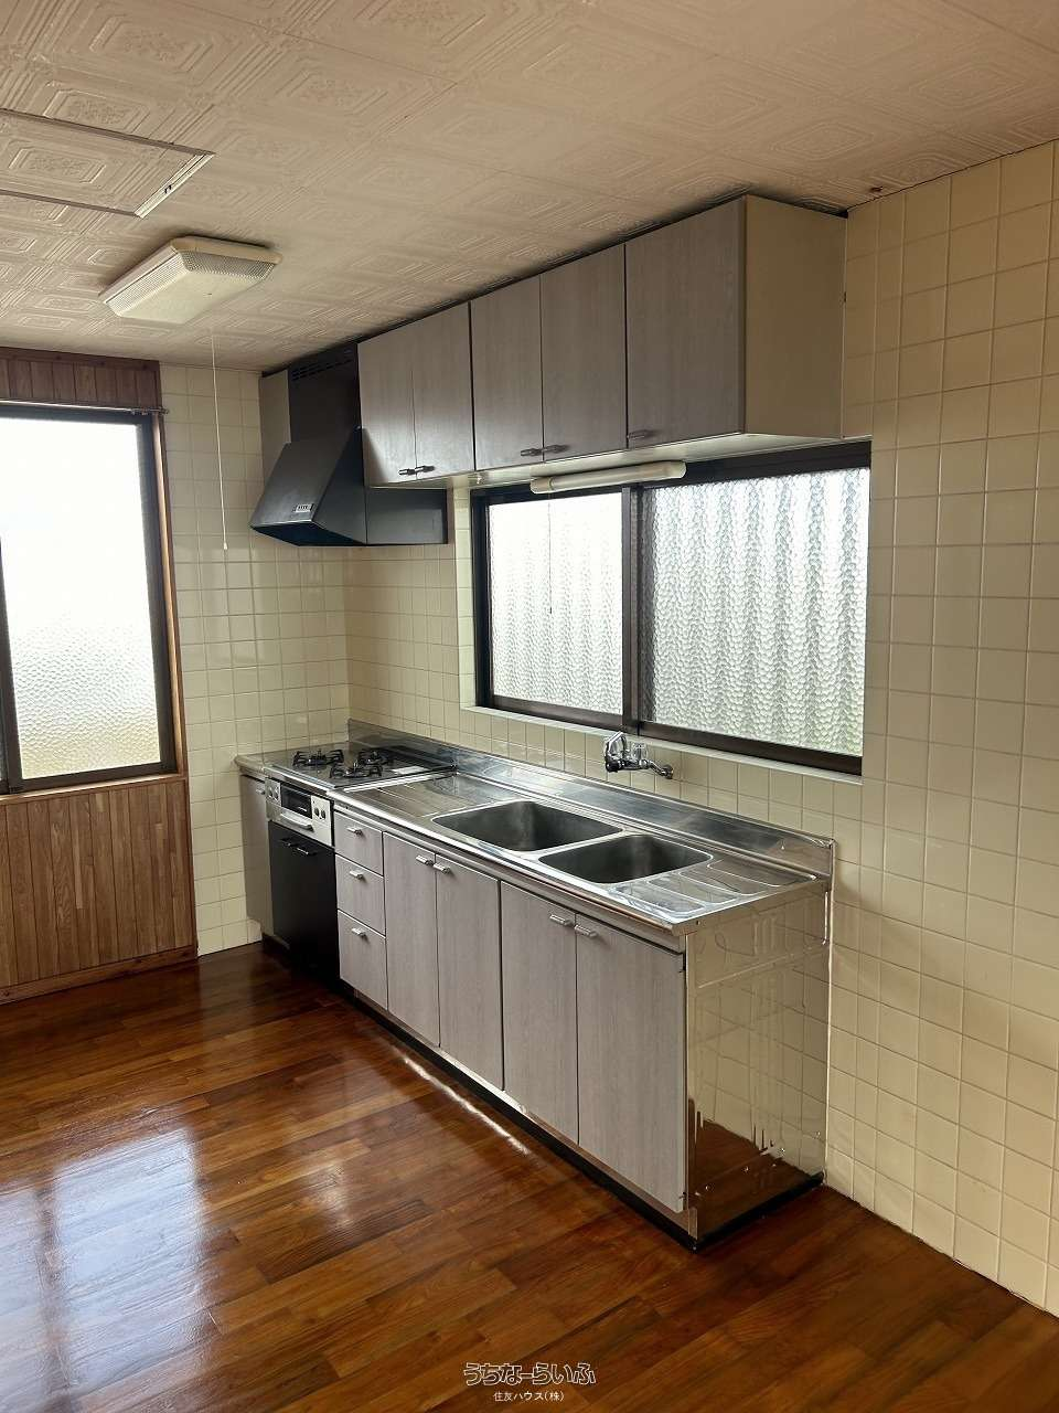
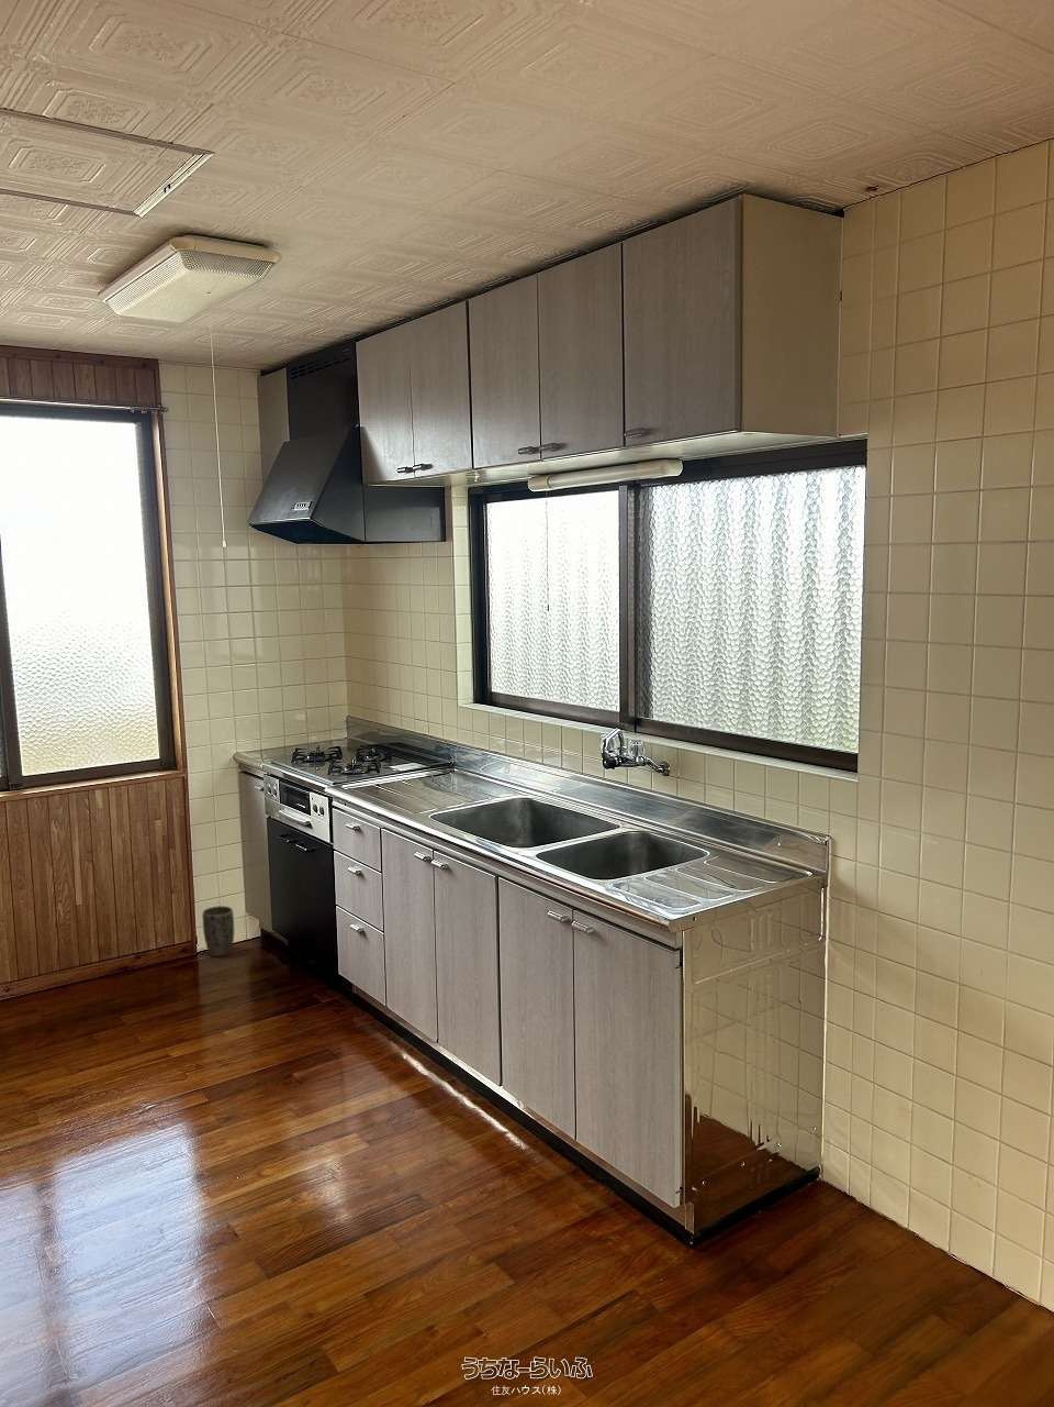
+ plant pot (218, 931)
